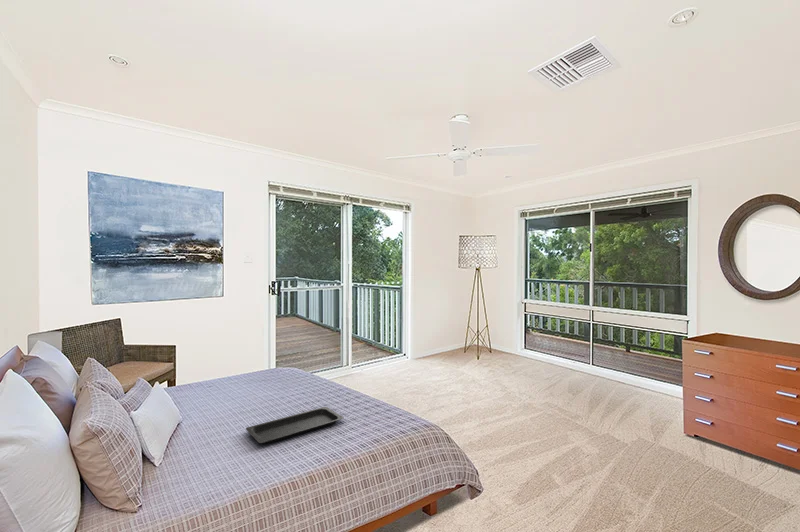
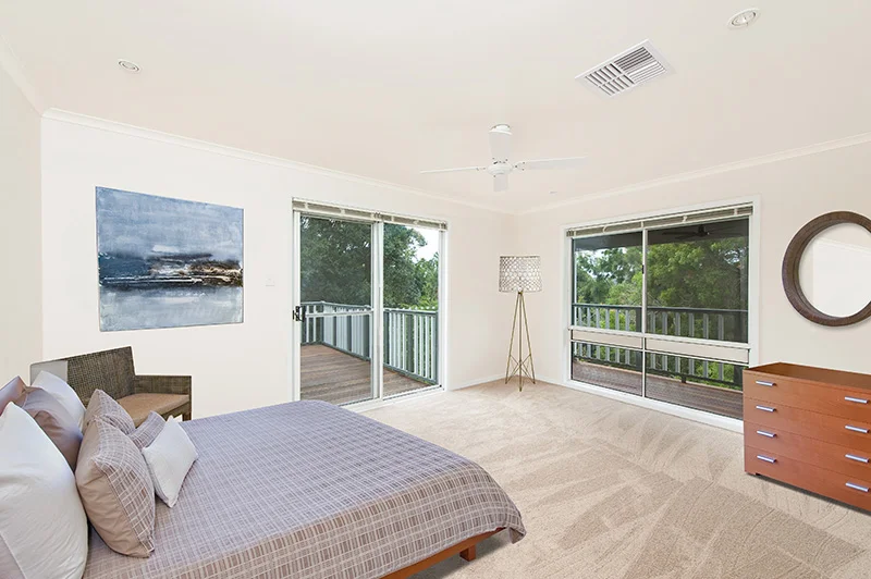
- serving tray (296, 425)
